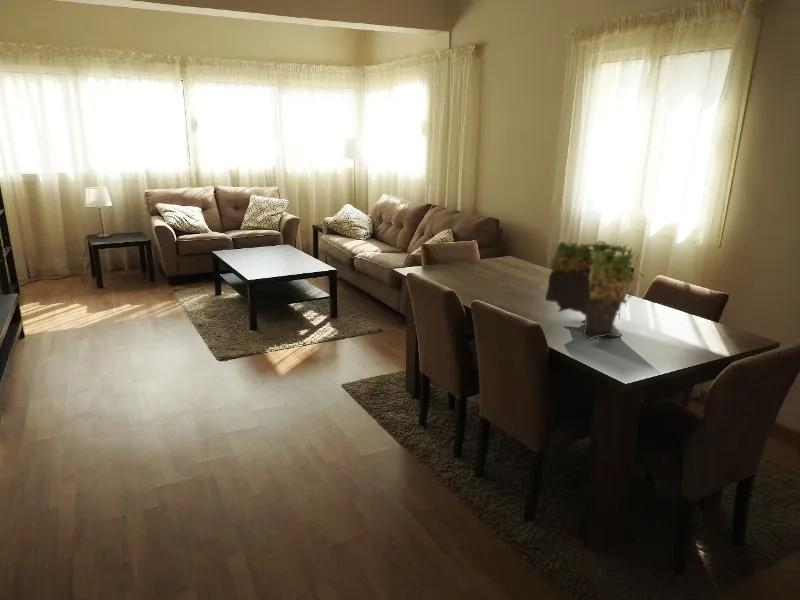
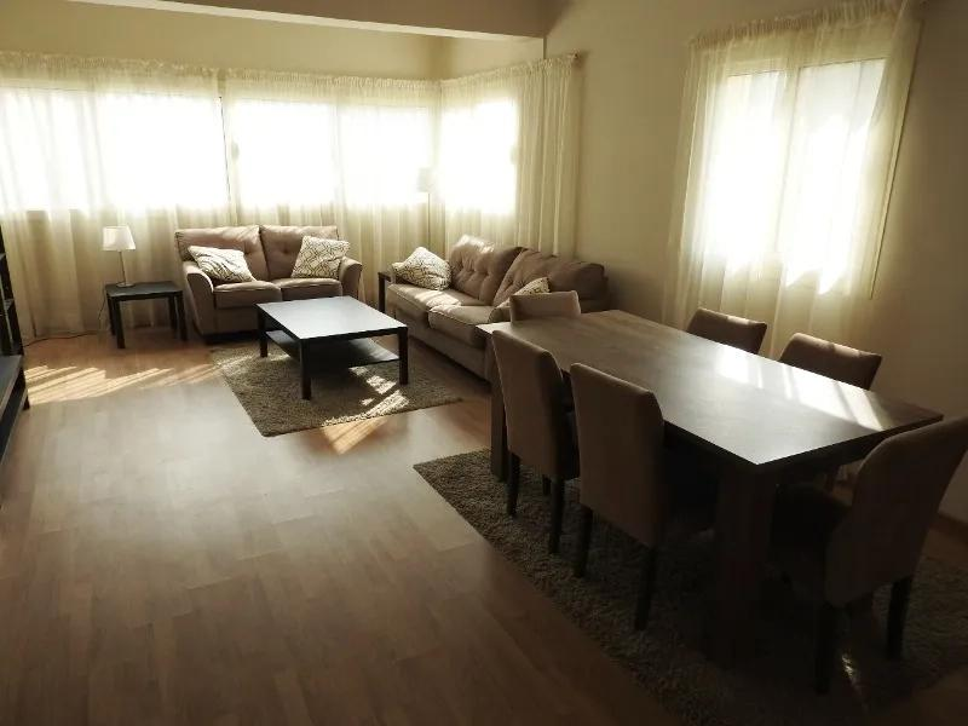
- plant (597, 287)
